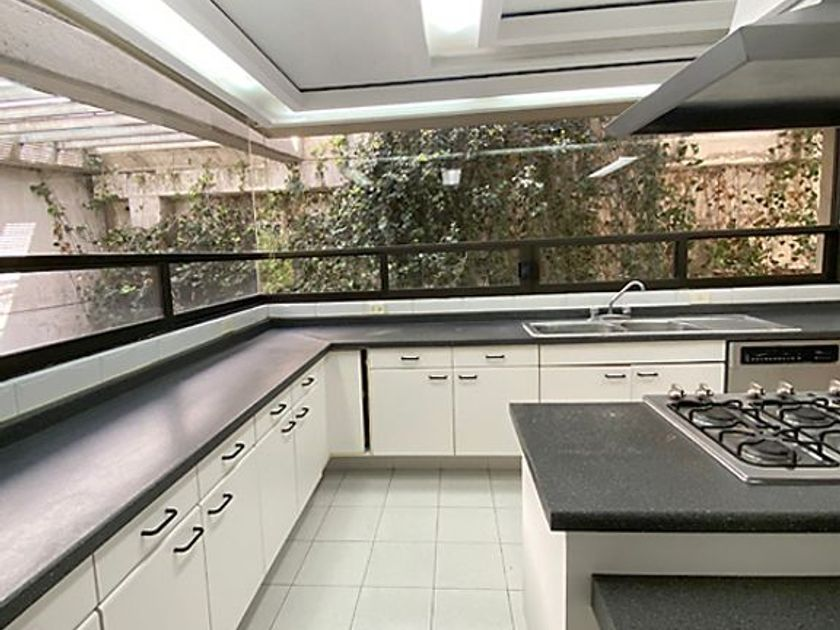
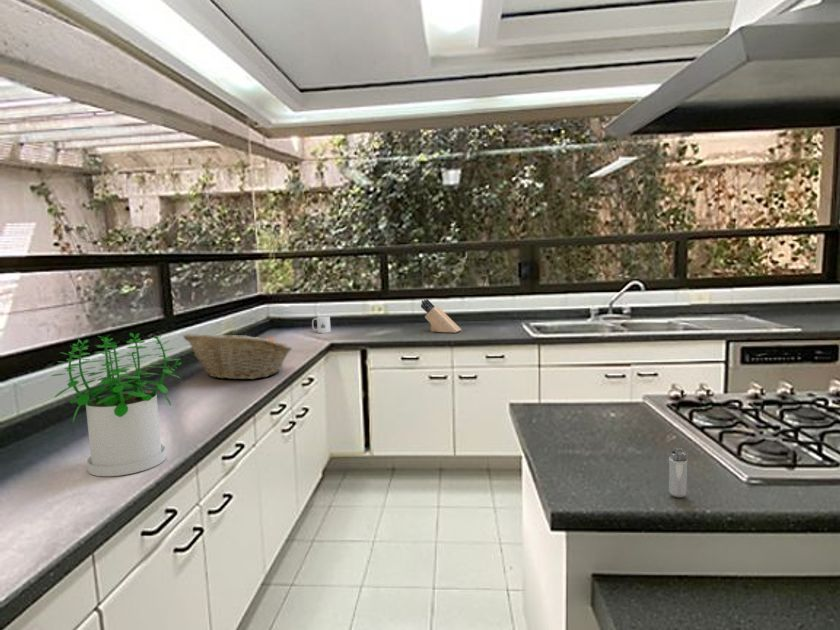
+ potted plant (117, 398)
+ knife block (440, 315)
+ shaker (677, 472)
+ mug (321, 324)
+ fruit basket (238, 351)
